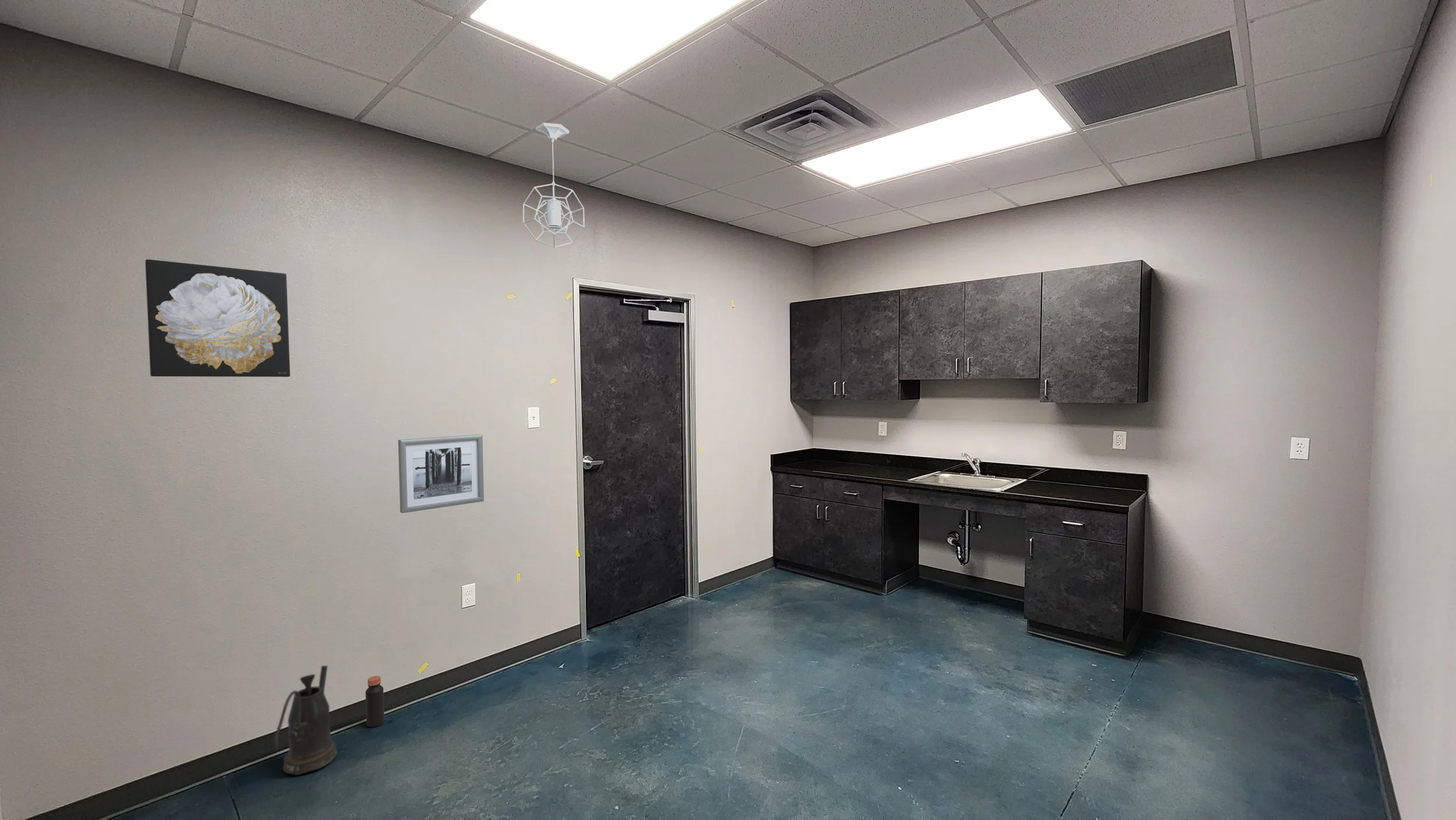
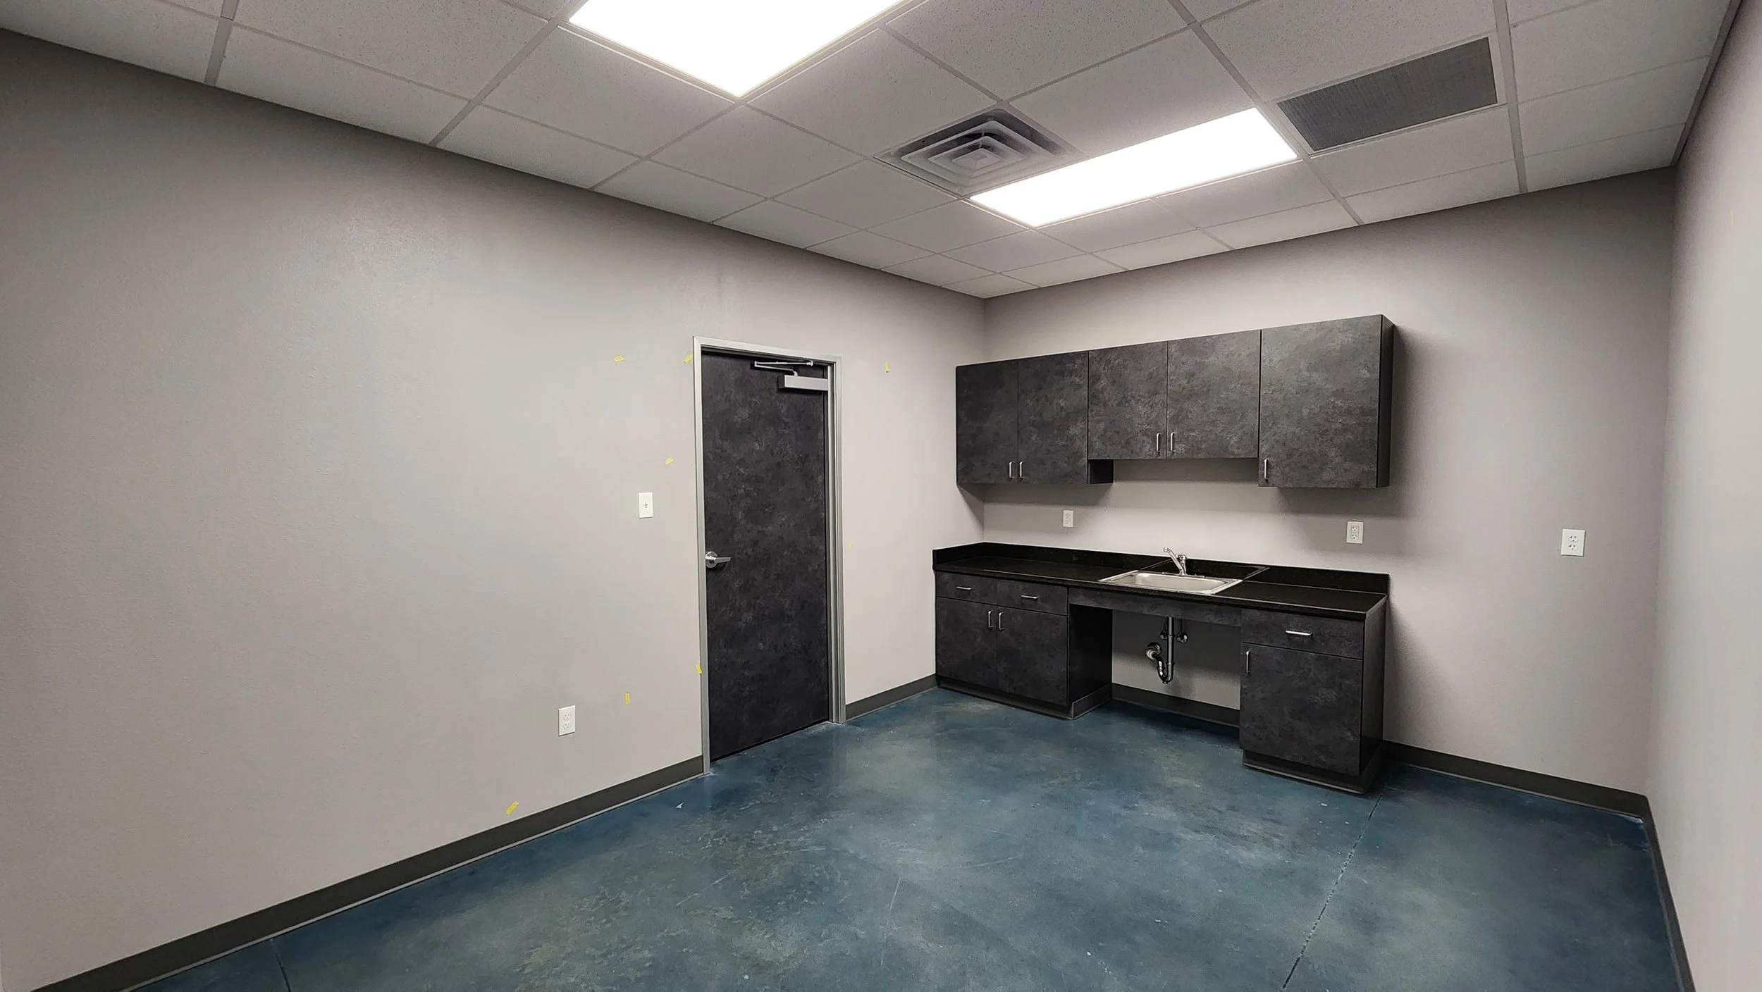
- watering can (303, 724)
- wall art (222, 322)
- wall art (443, 472)
- bottle (374, 701)
- pendant light (553, 188)
